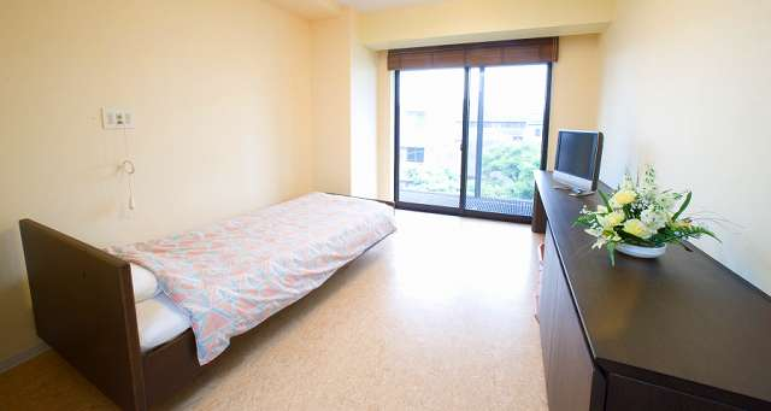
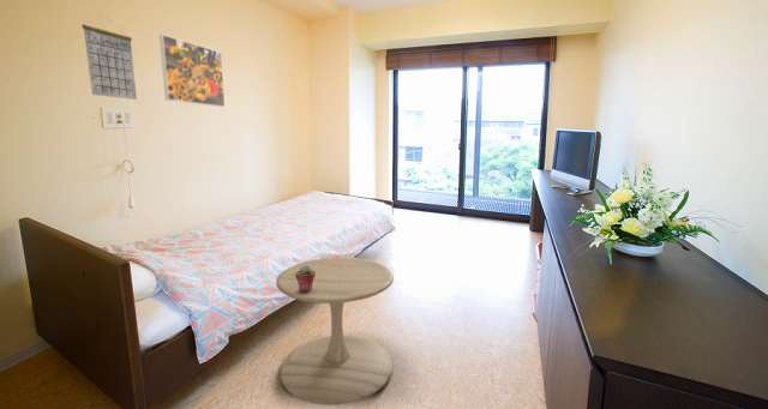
+ side table (336, 321)
+ potted succulent (304, 276)
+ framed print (194, 74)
+ calendar (110, 56)
